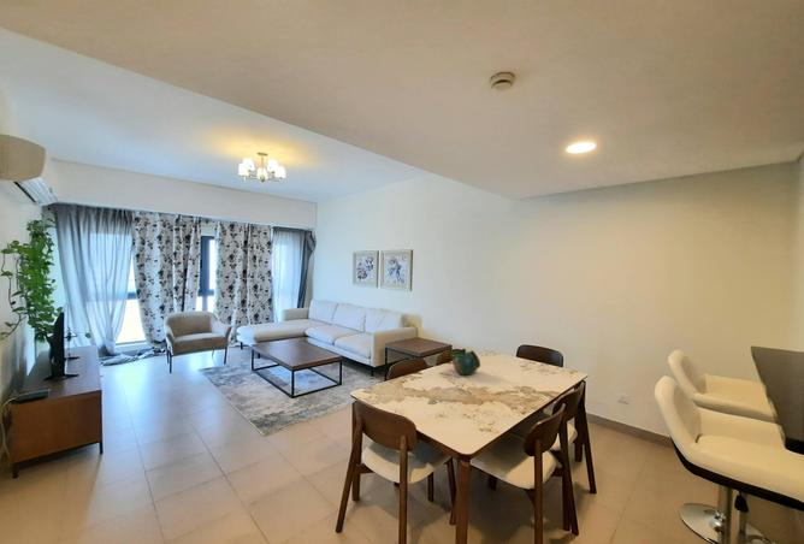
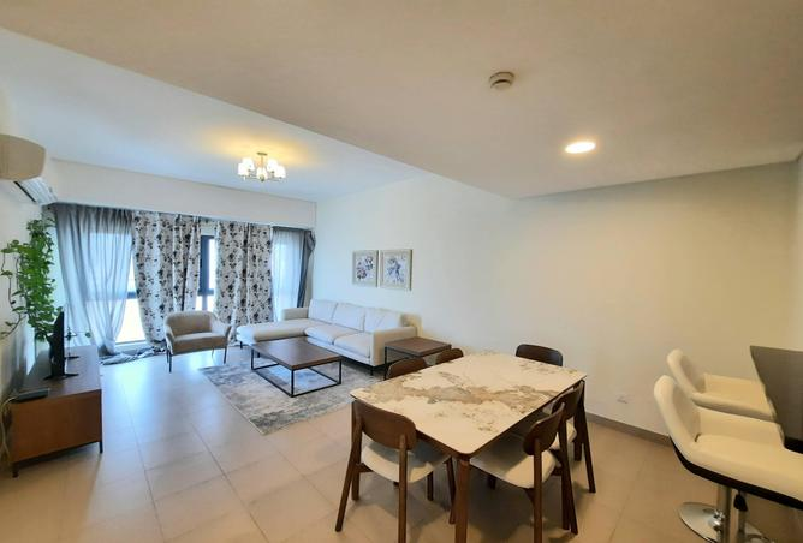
- decorative bowl (465, 361)
